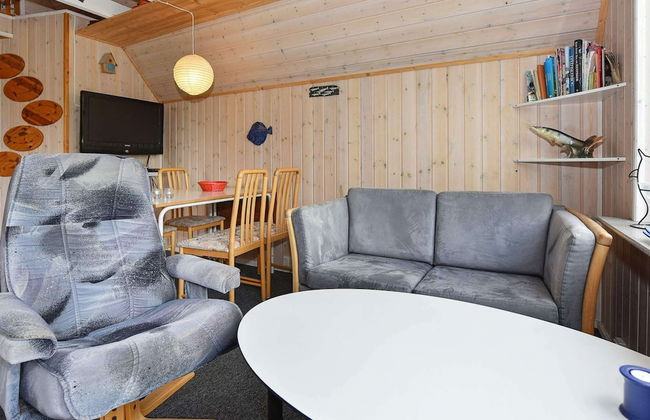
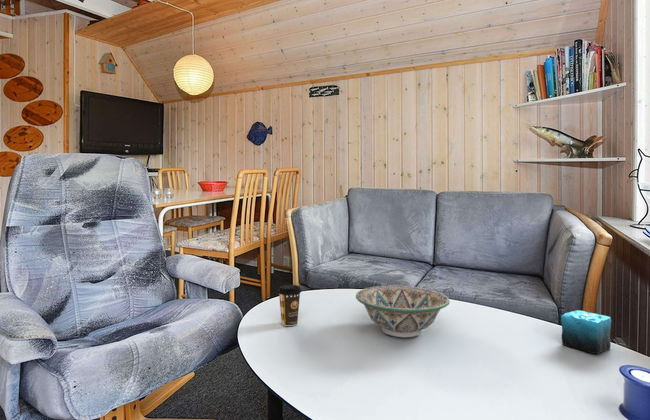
+ decorative bowl (401, 312)
+ candle (586, 324)
+ coffee cup (289, 305)
